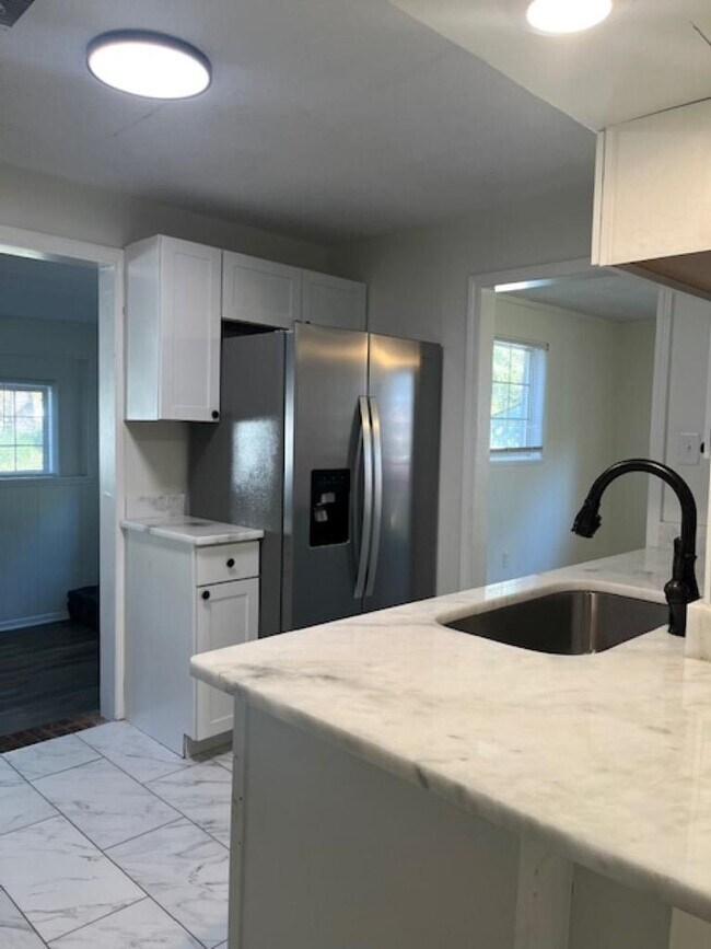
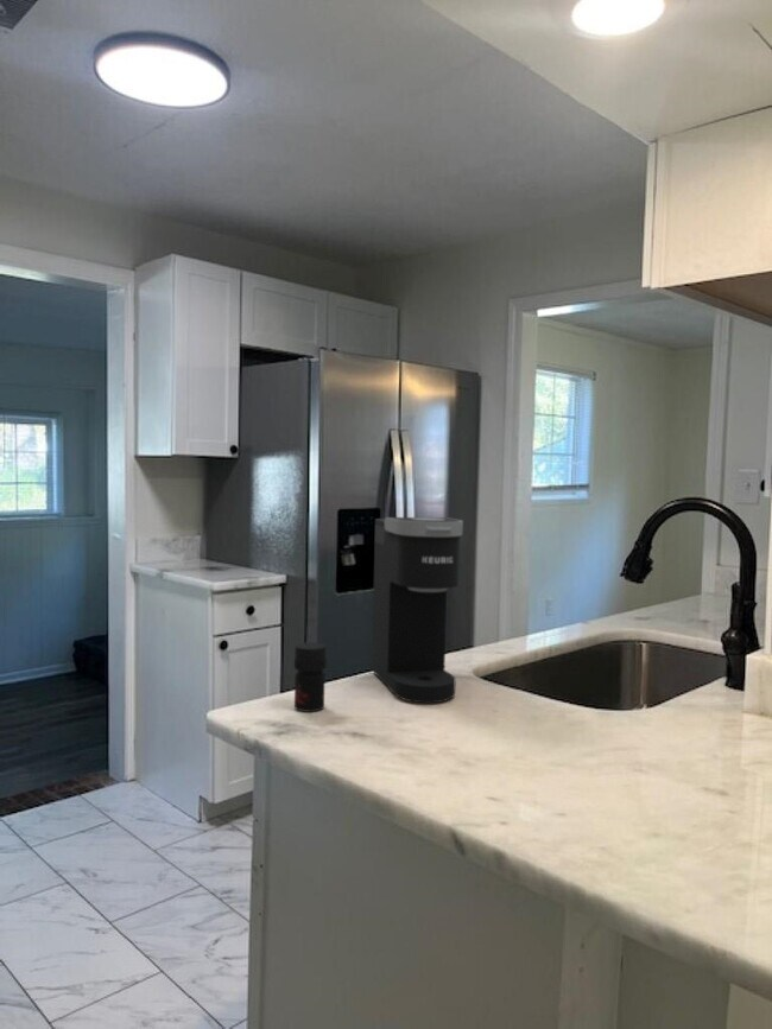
+ jar (310, 675)
+ coffee maker (413, 599)
